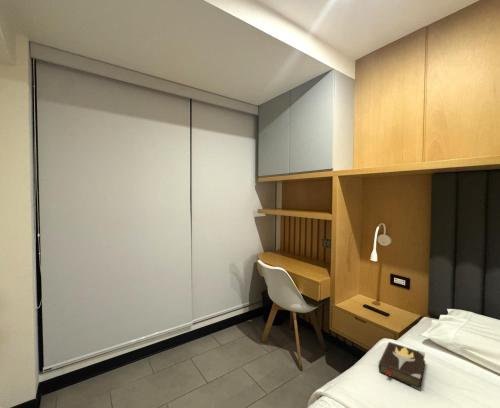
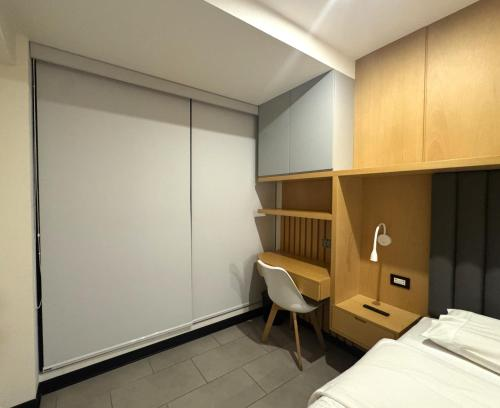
- hardback book (402, 361)
